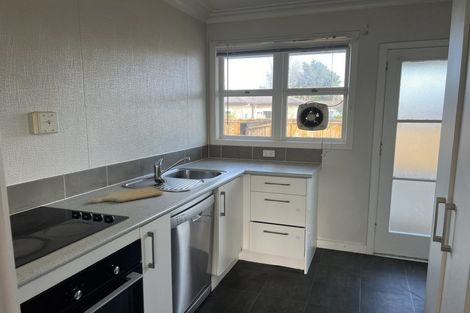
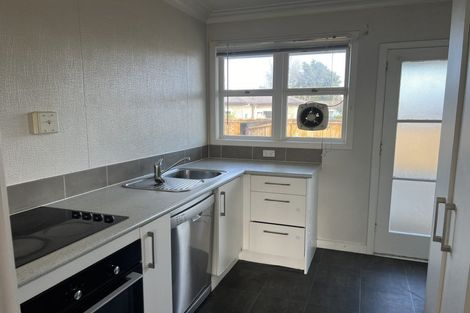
- chopping board (126, 195)
